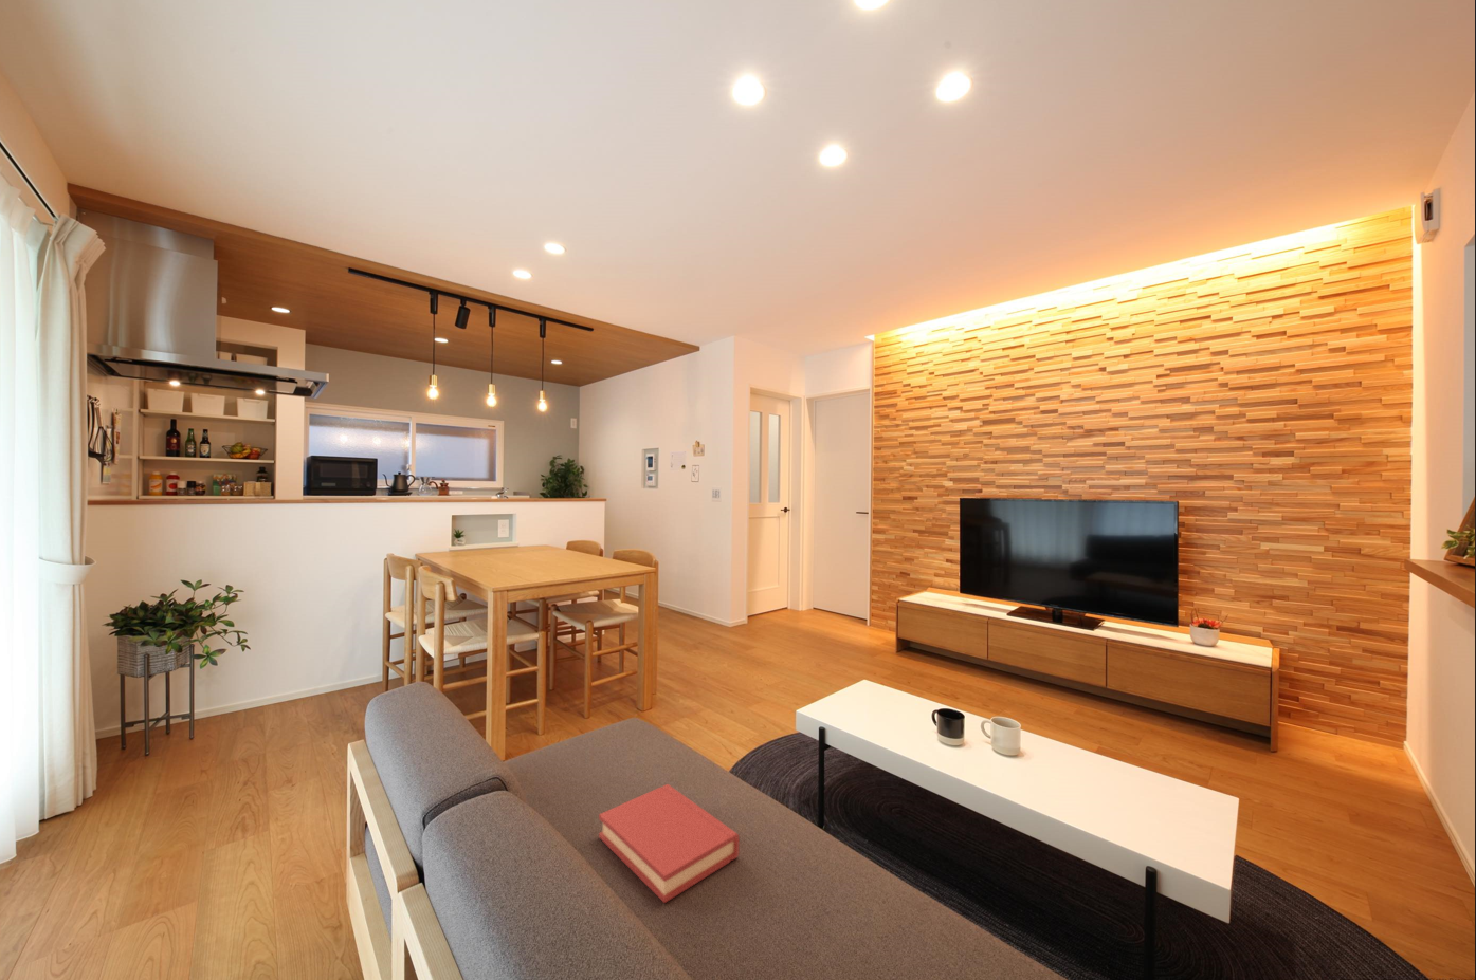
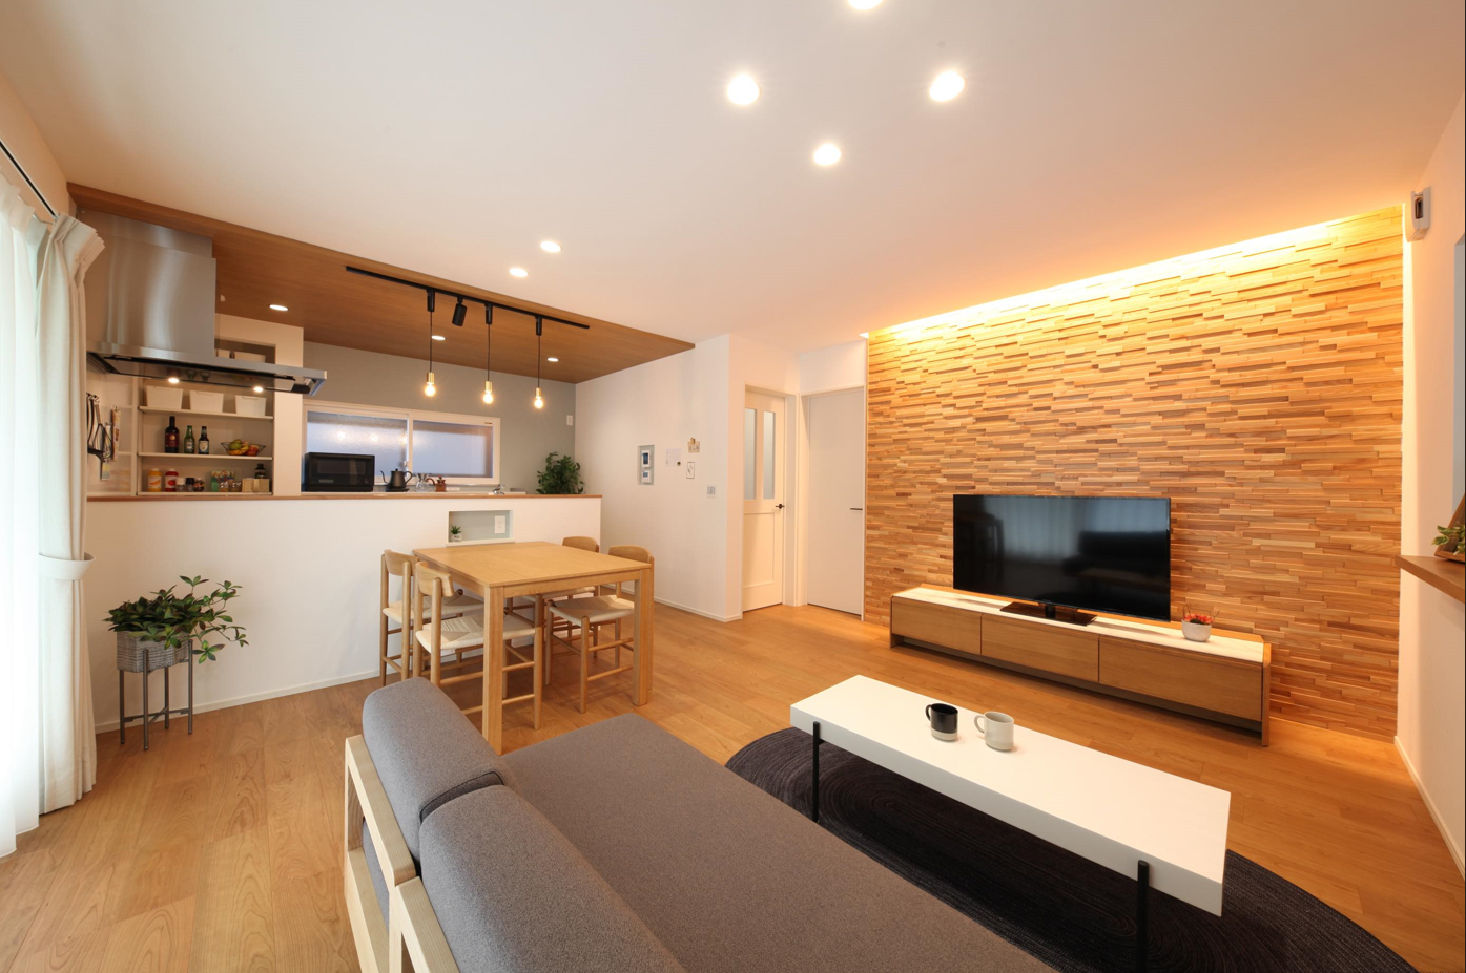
- hardback book (666, 835)
